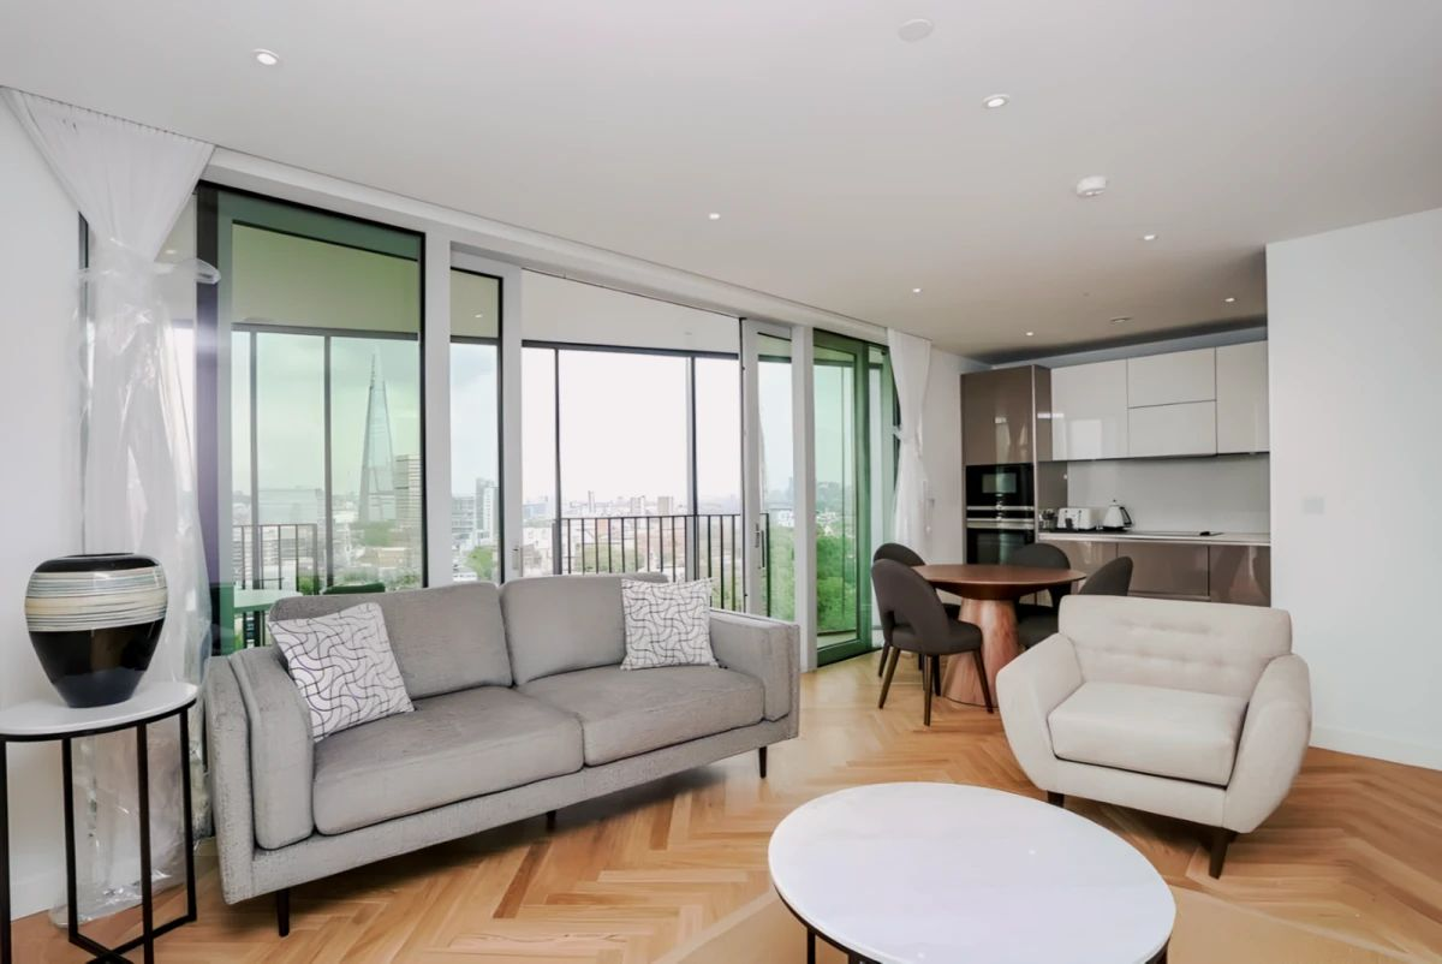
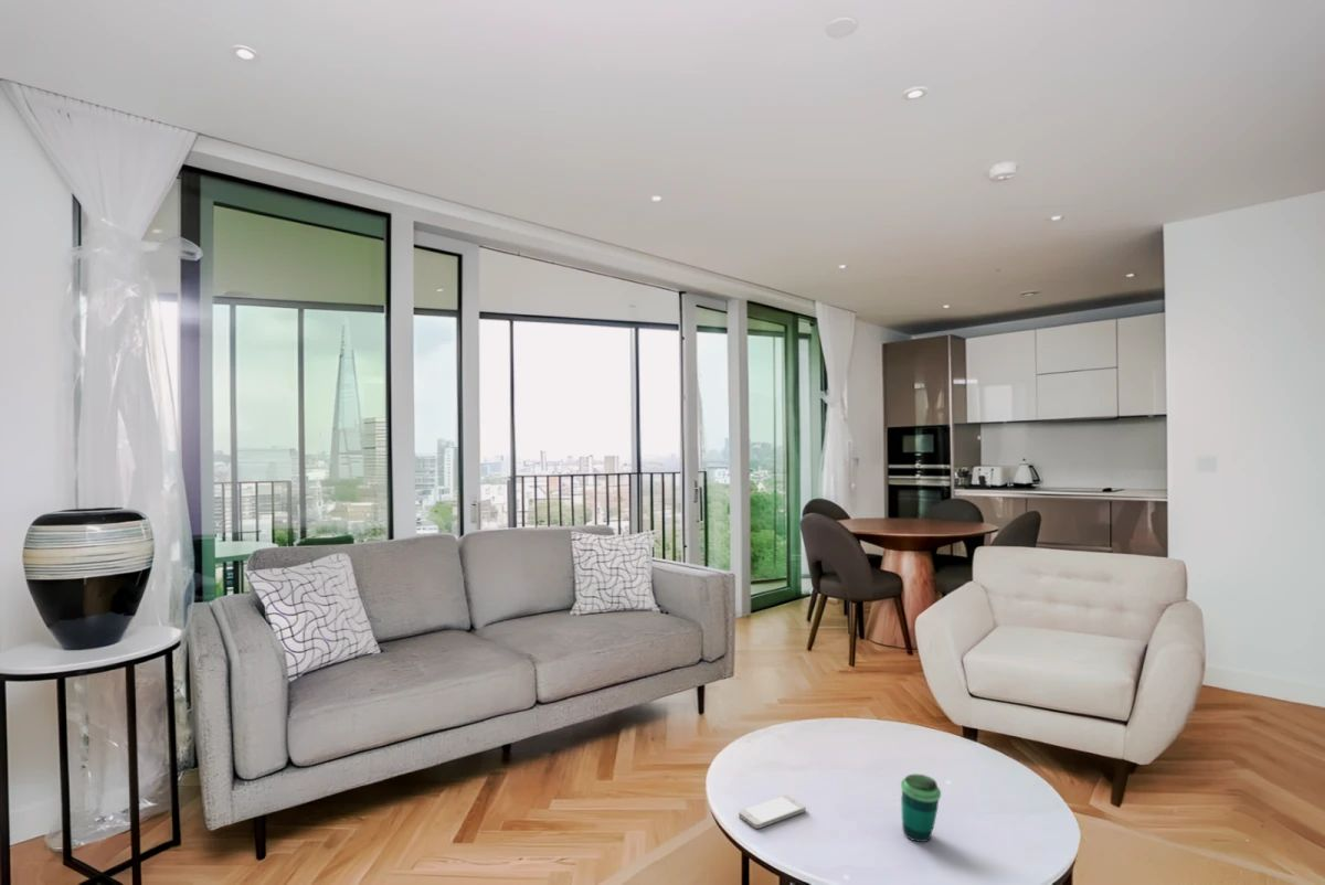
+ cup (920, 809)
+ smartphone (772, 810)
